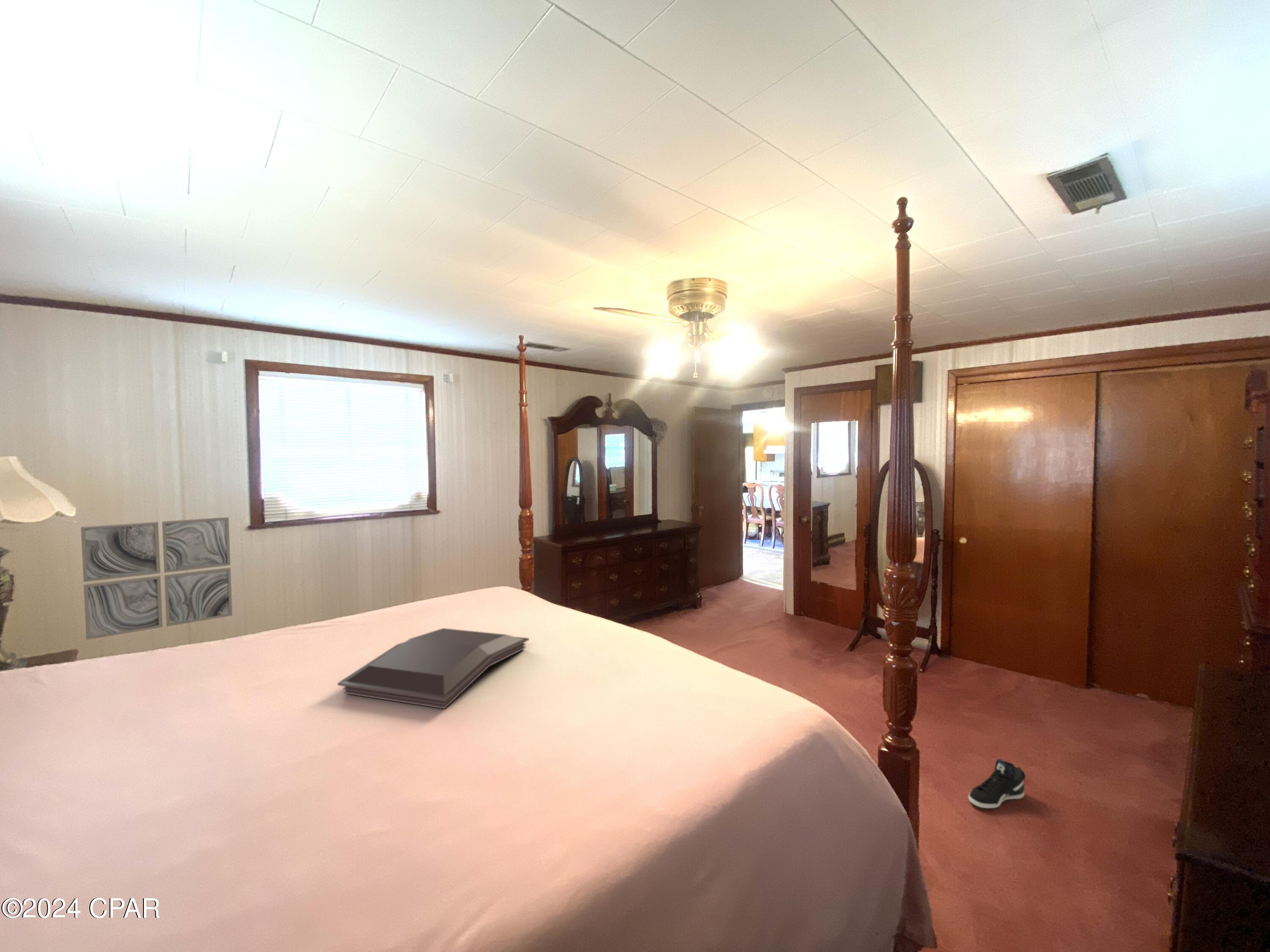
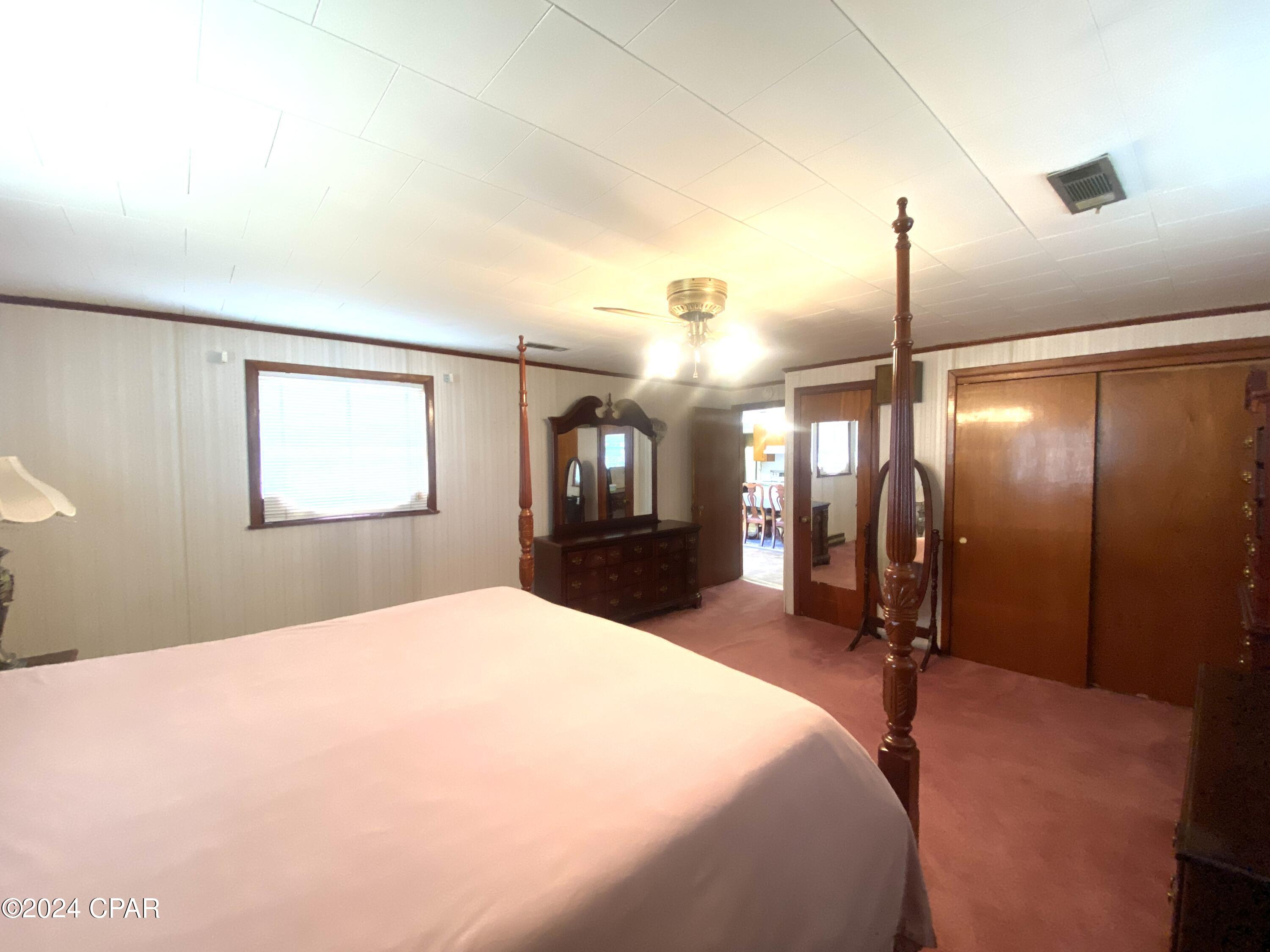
- serving tray (443, 656)
- wall art (164, 575)
- sneaker (995, 780)
